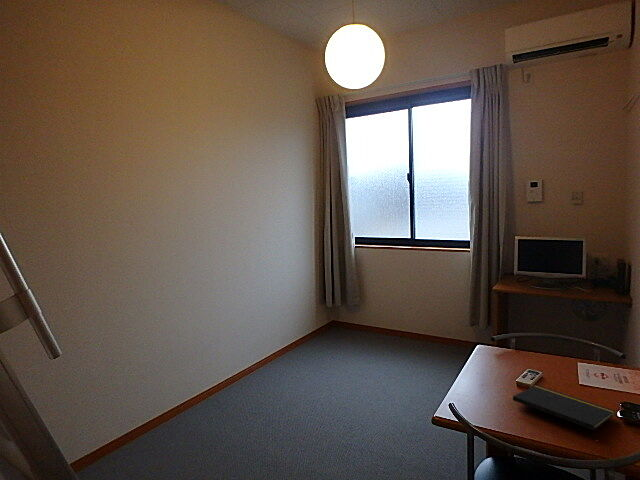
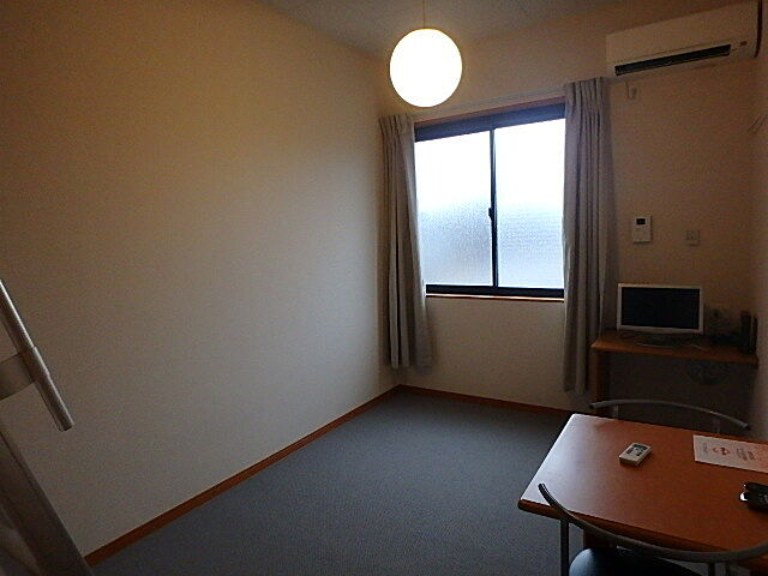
- notepad (562, 405)
